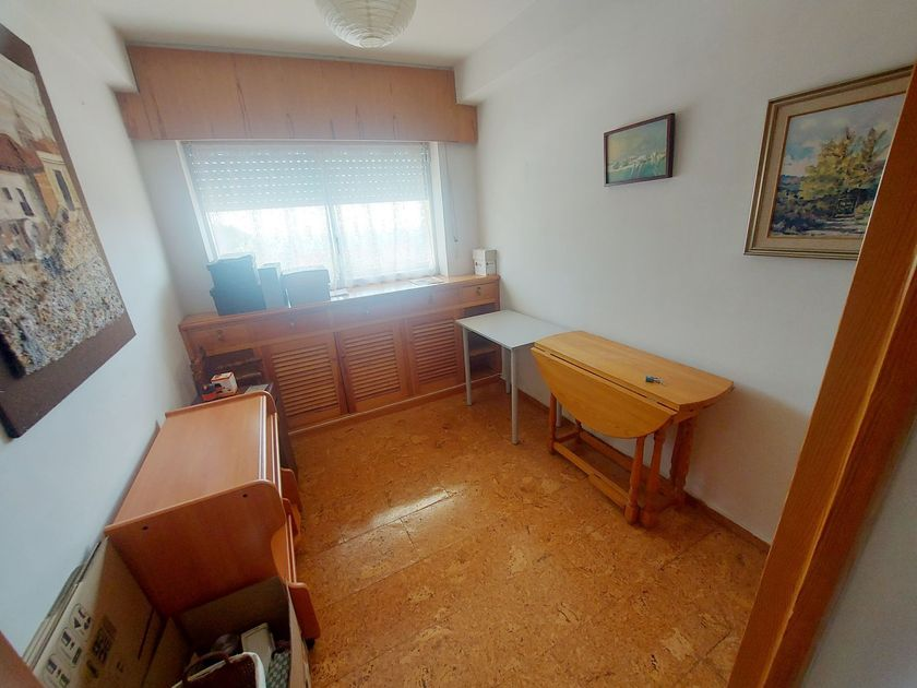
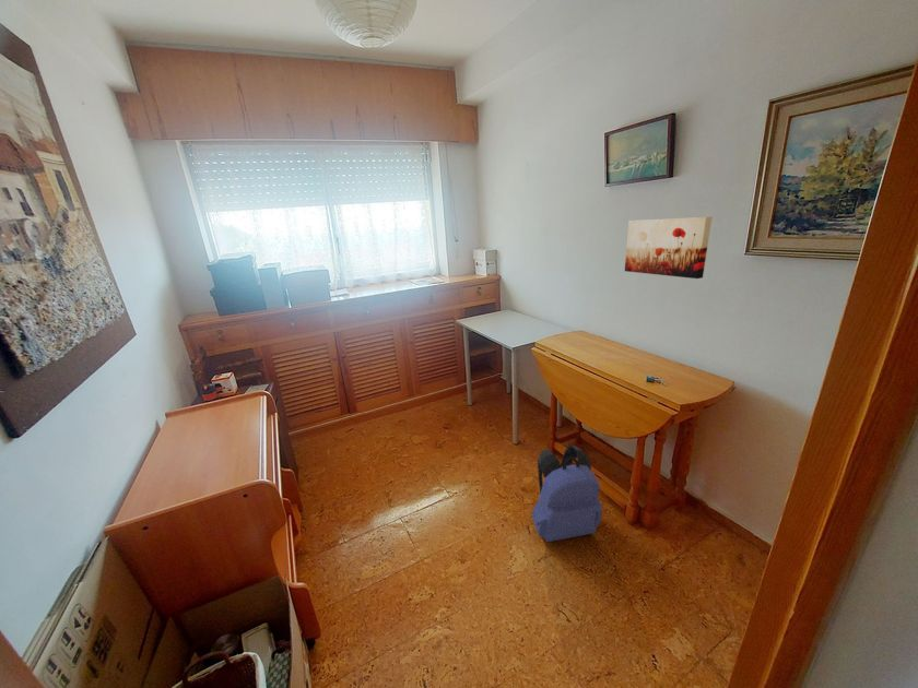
+ wall art (662, 247)
+ backpack (562, 486)
